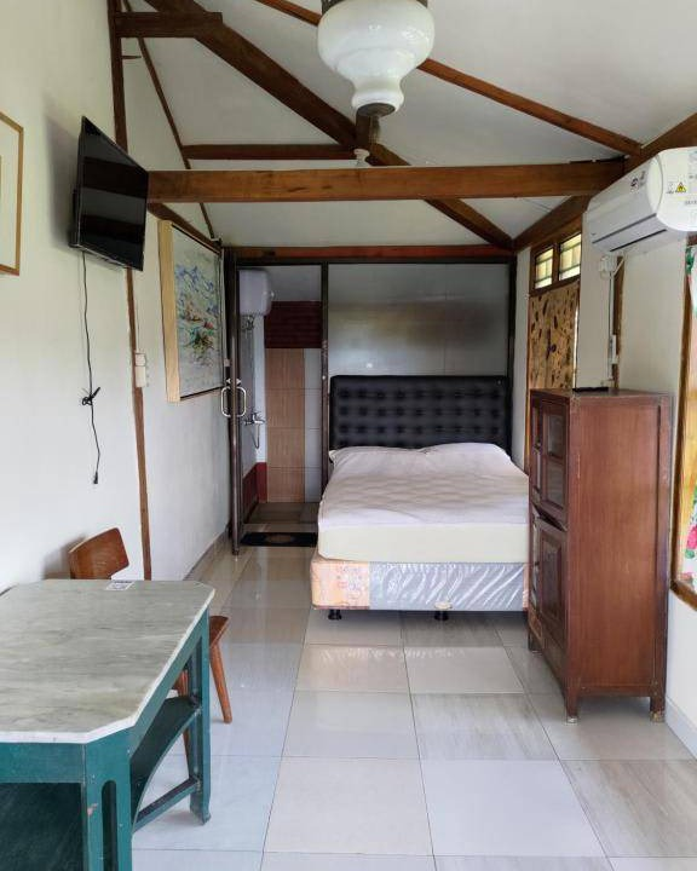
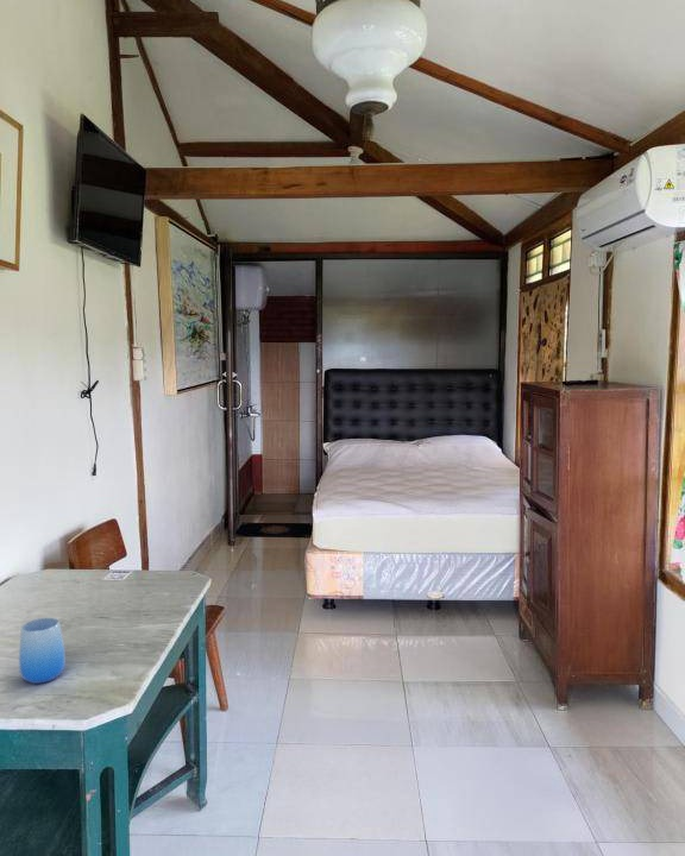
+ cup (42, 650)
